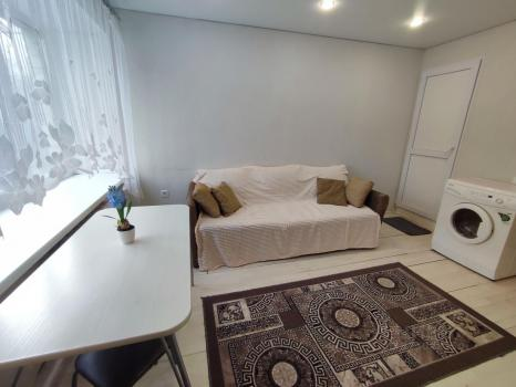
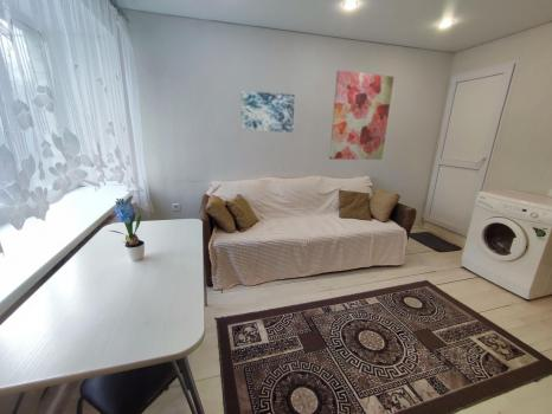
+ wall art (360, 118)
+ wall art (268, 112)
